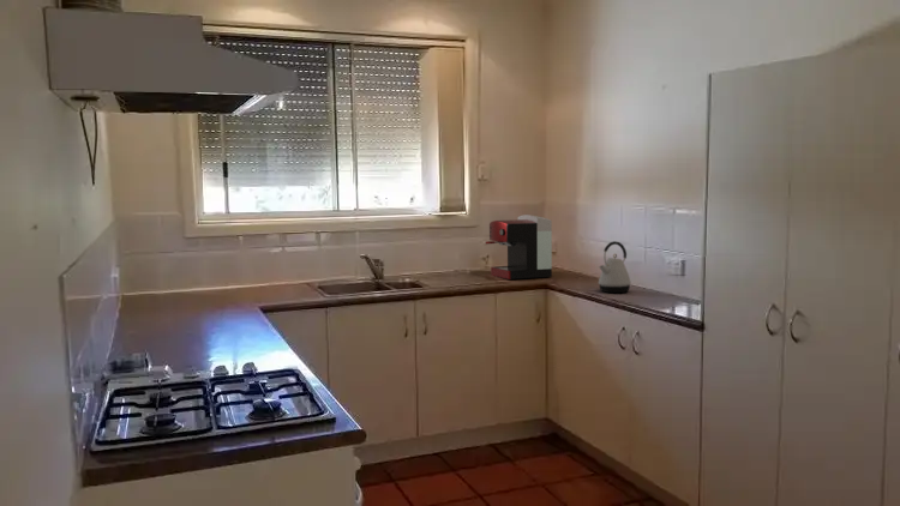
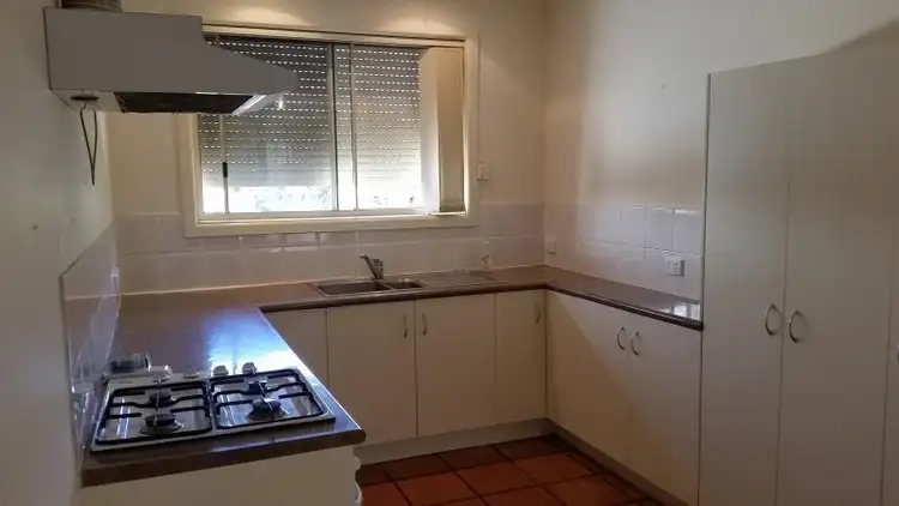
- kettle (613, 266)
- coffee maker (514, 245)
